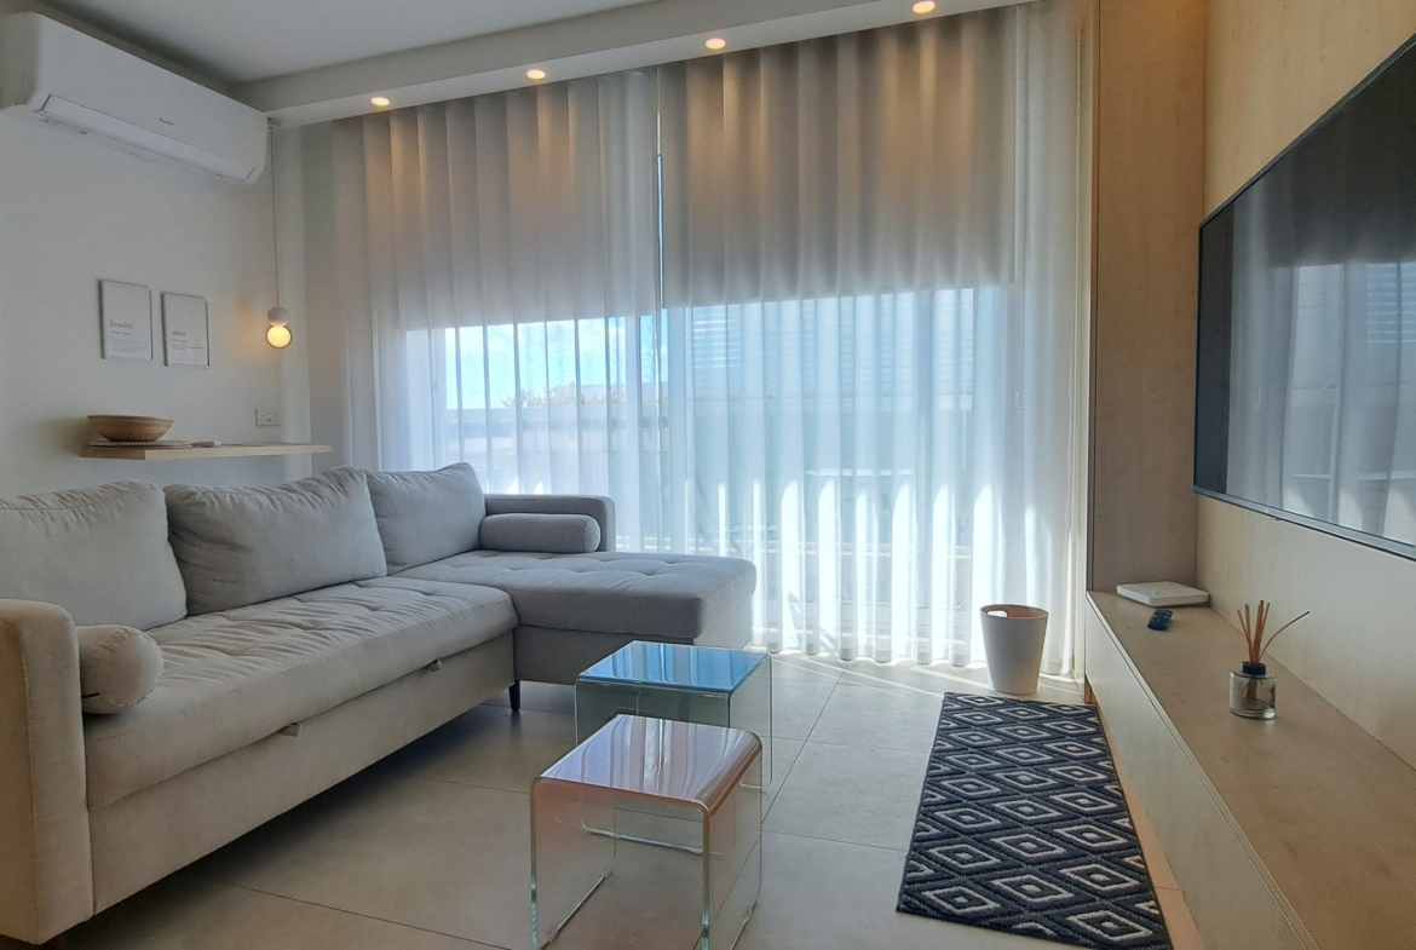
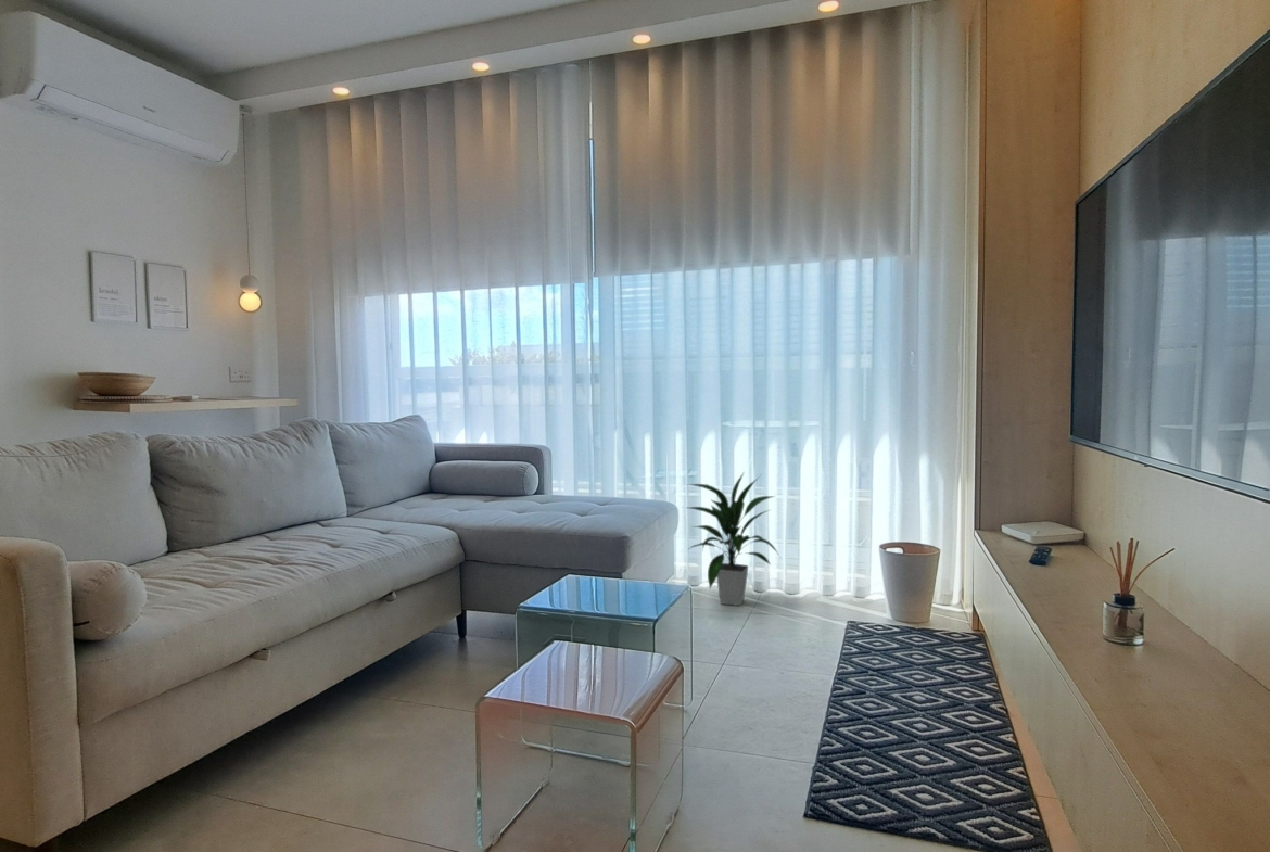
+ indoor plant (729, 537)
